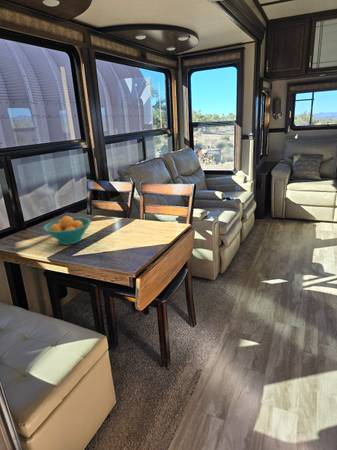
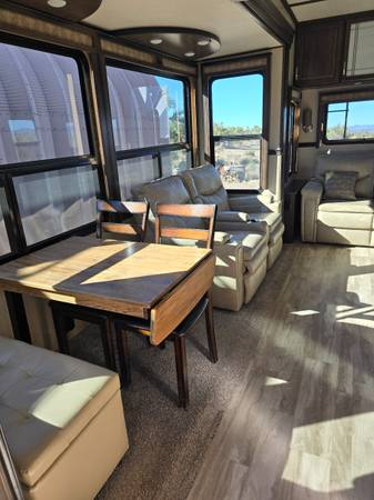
- fruit bowl (68, 228)
